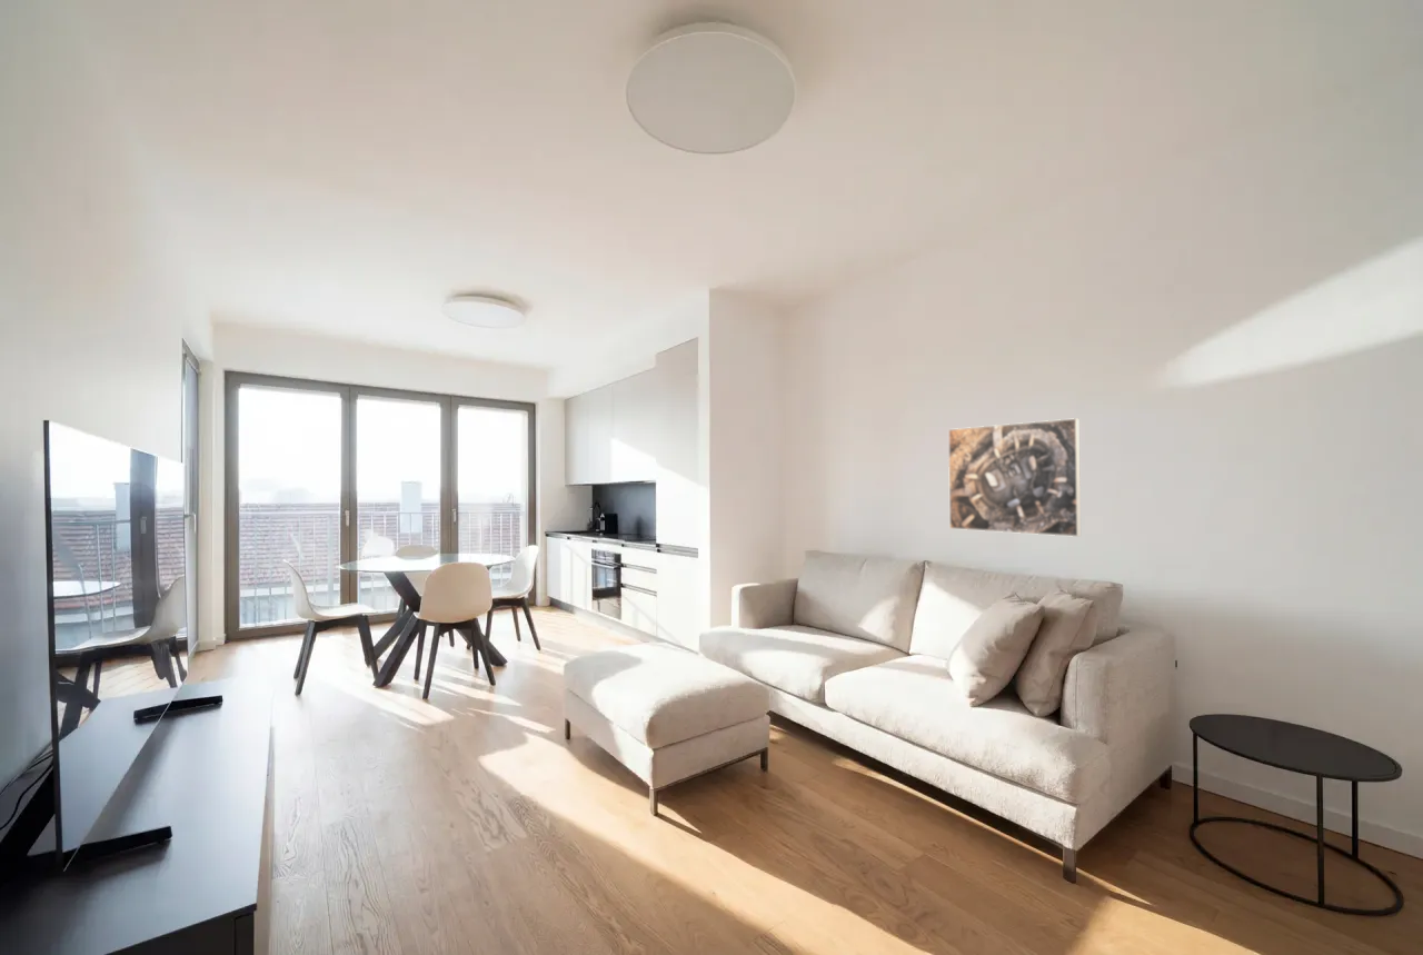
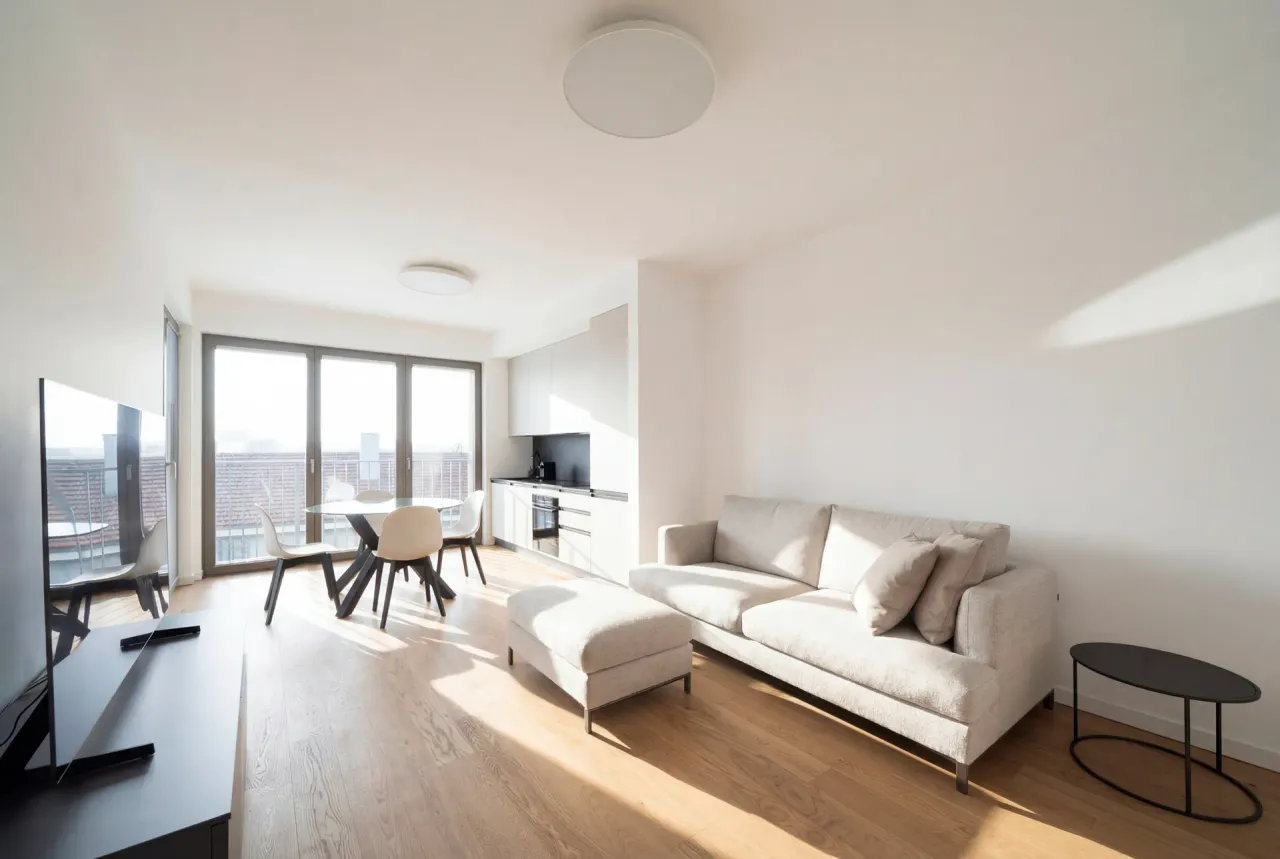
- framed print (1008, 478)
